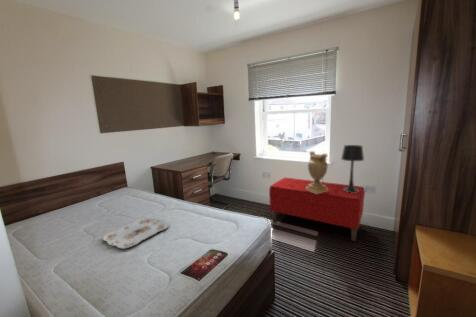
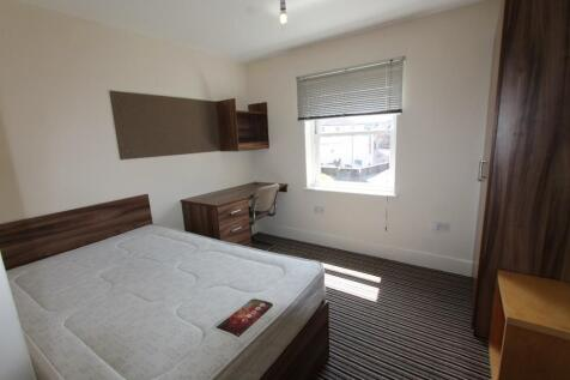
- table lamp (351, 168)
- serving tray (137, 231)
- bench (314, 205)
- decorative urn (317, 171)
